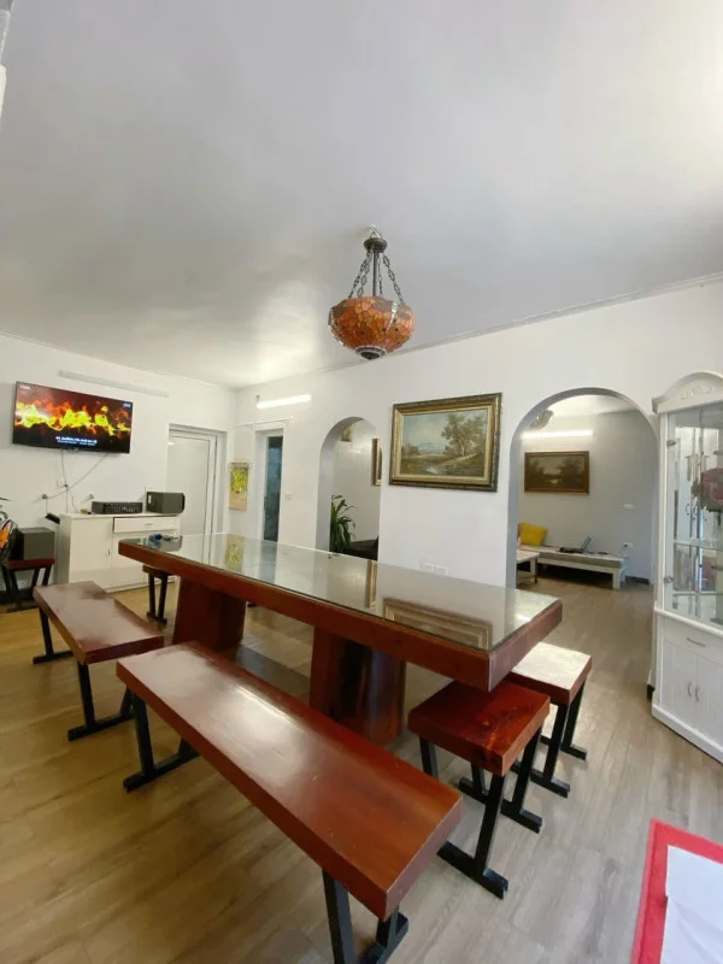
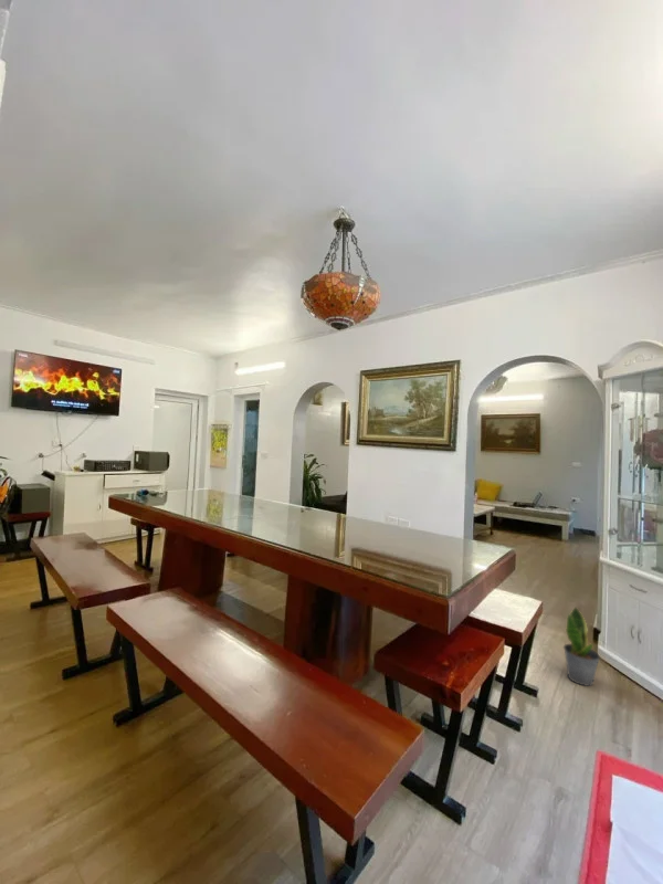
+ potted plant (581, 645)
